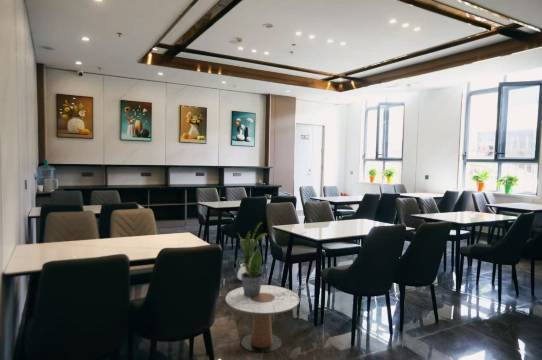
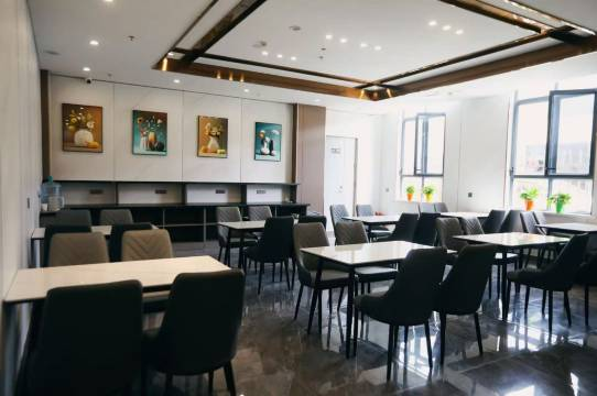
- side table (262, 319)
- potted plant (252, 270)
- house plant (249, 251)
